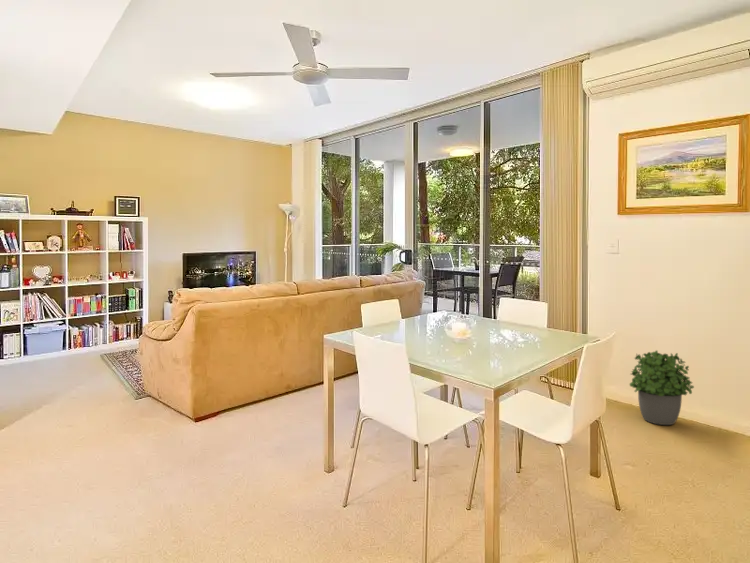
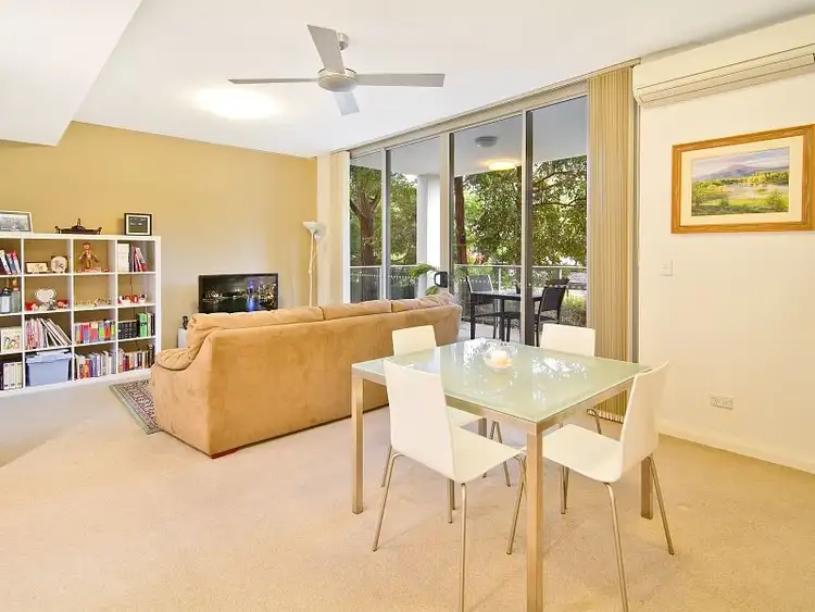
- potted plant (660, 385)
